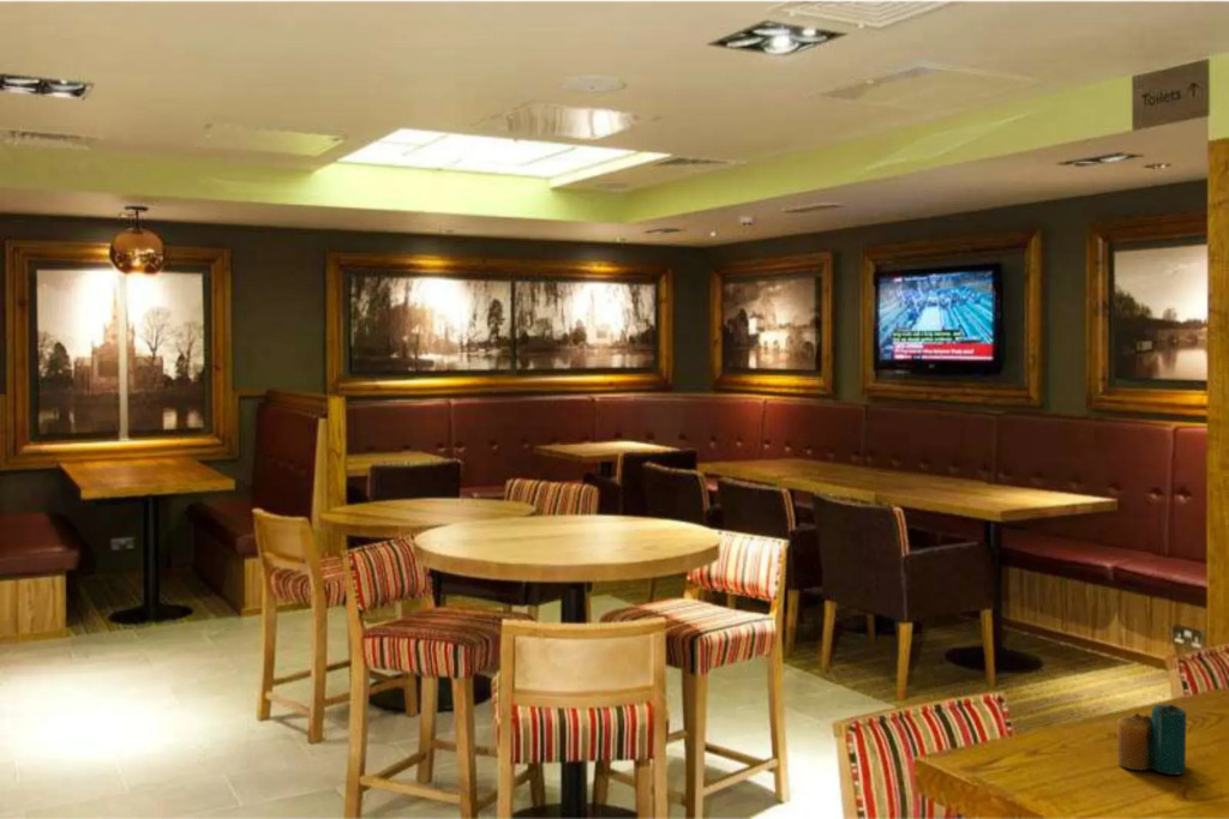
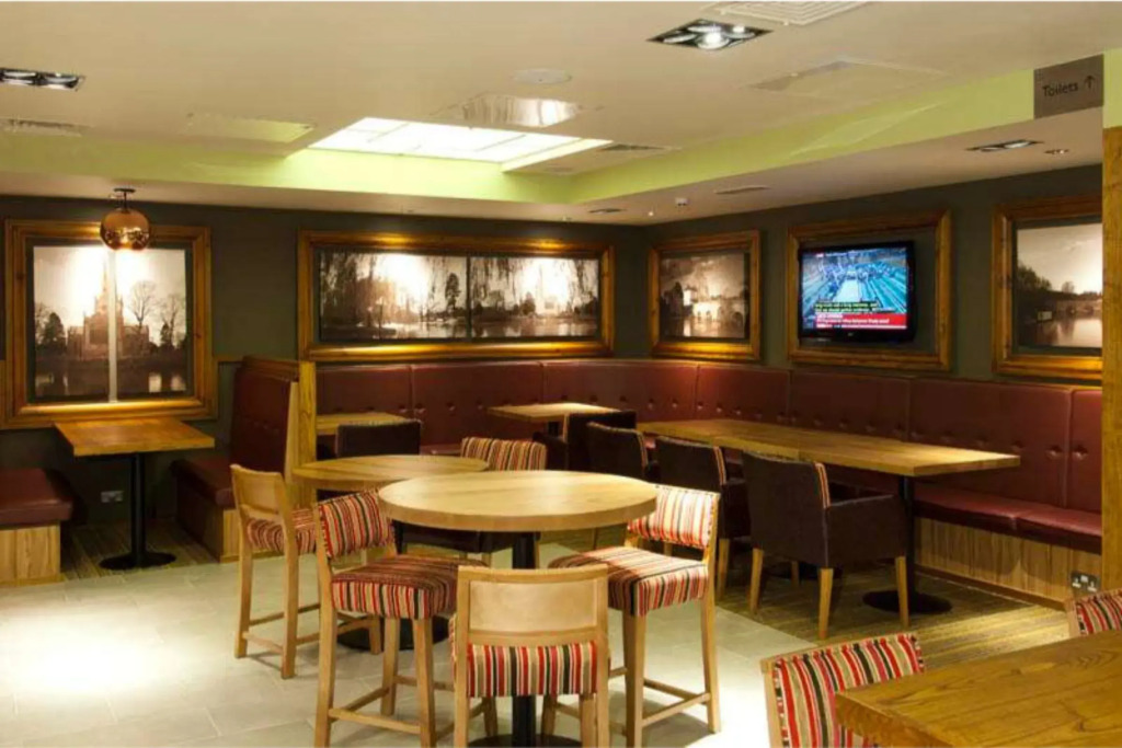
- candle (1146, 730)
